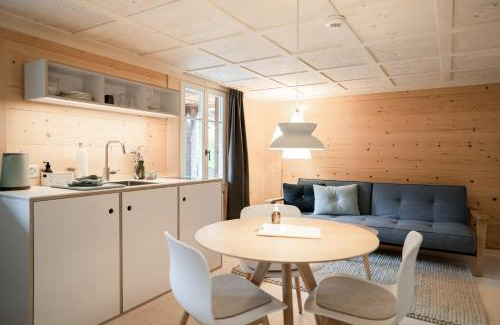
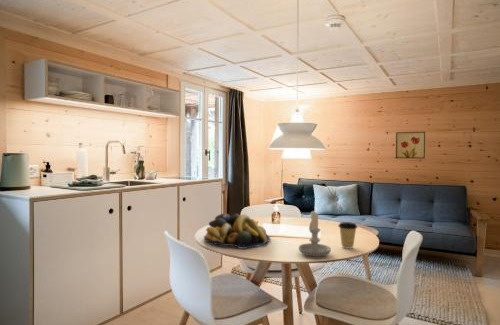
+ coffee cup (347, 234)
+ candle (314, 232)
+ wall art (410, 145)
+ fruit bowl (237, 226)
